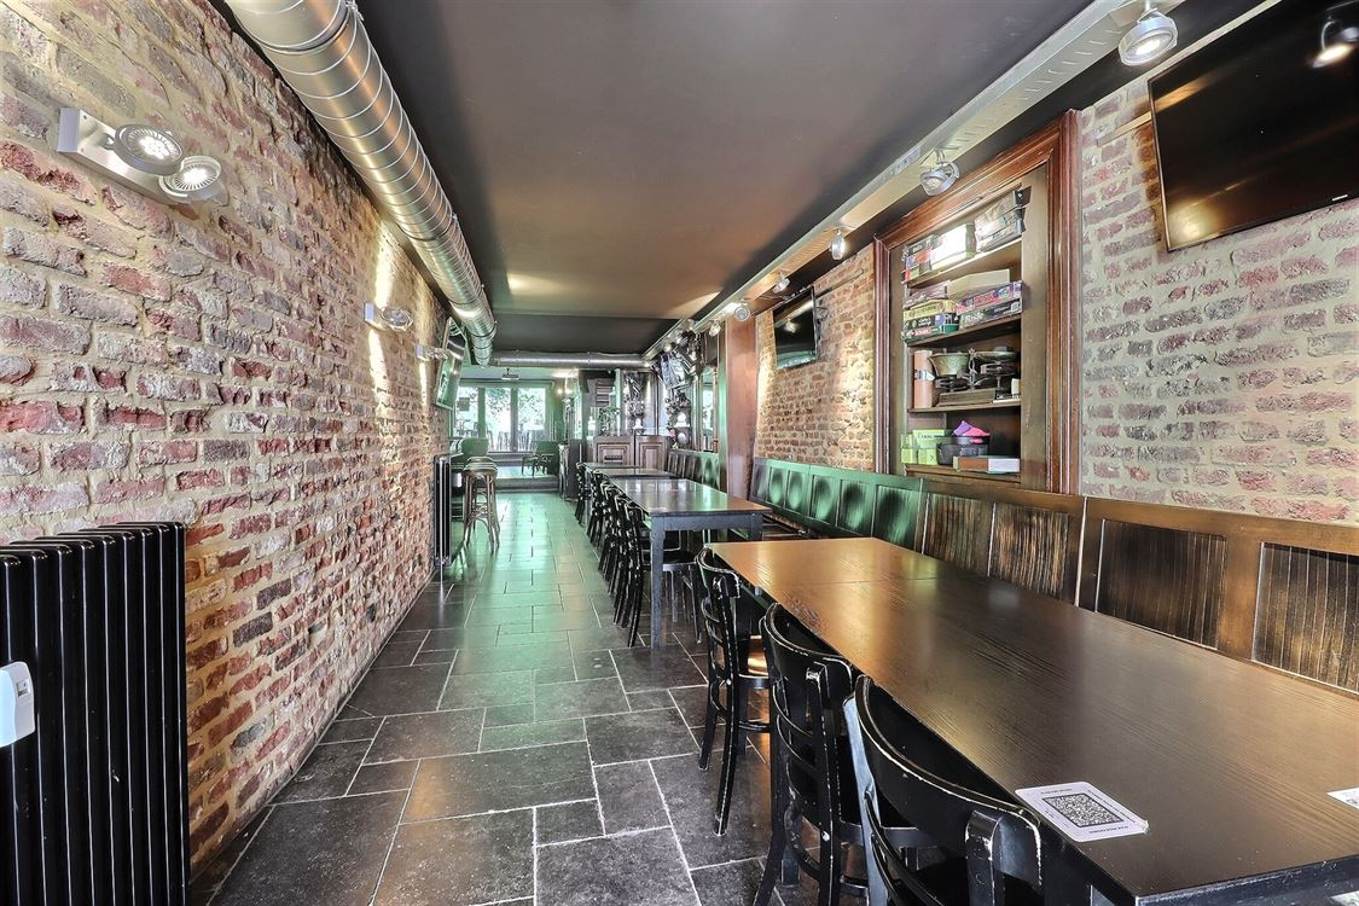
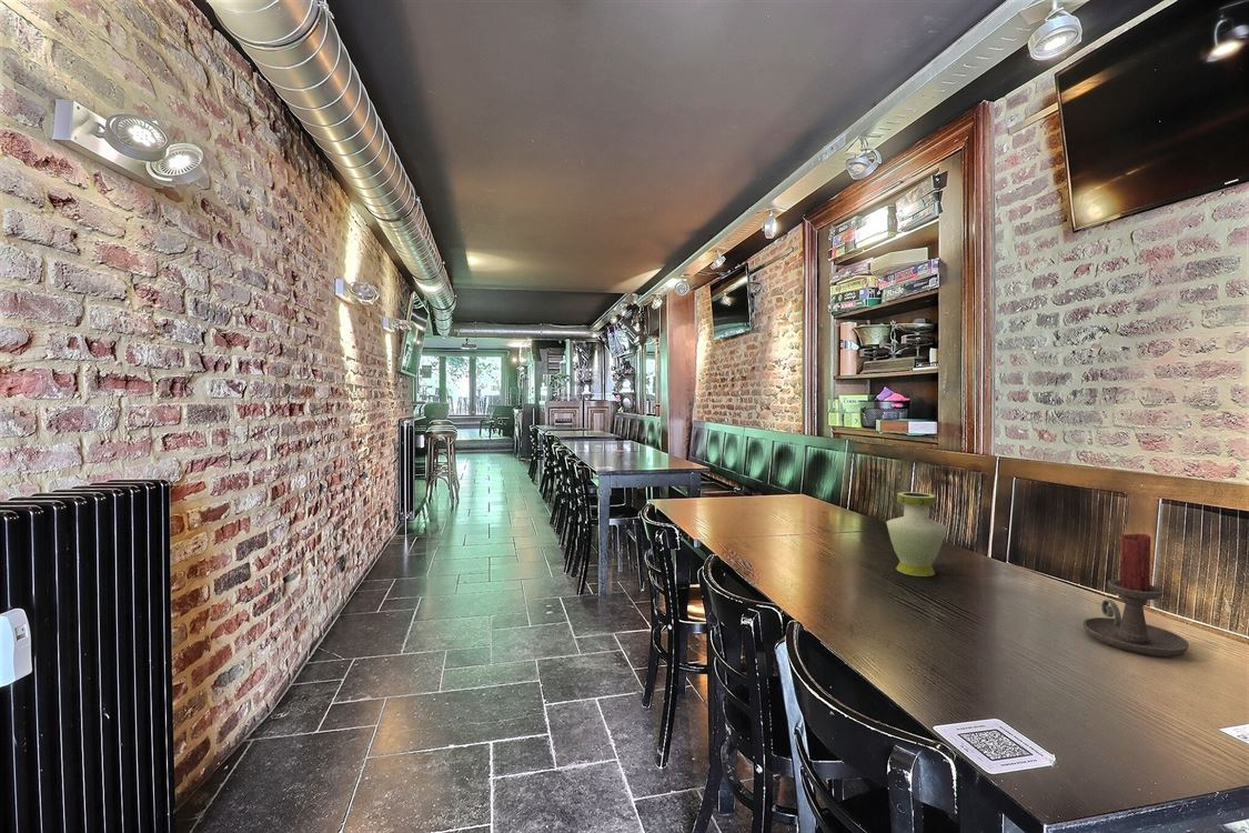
+ vase (915, 532)
+ candle holder (1128, 584)
